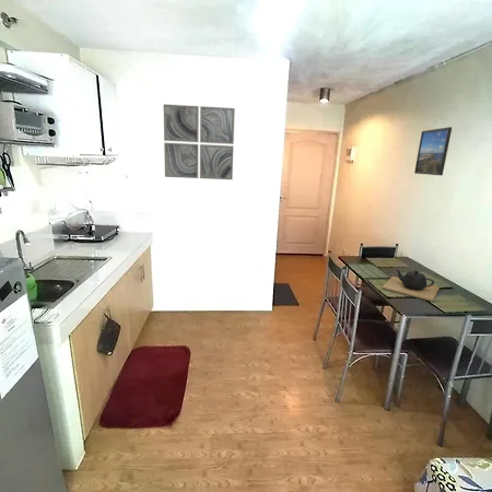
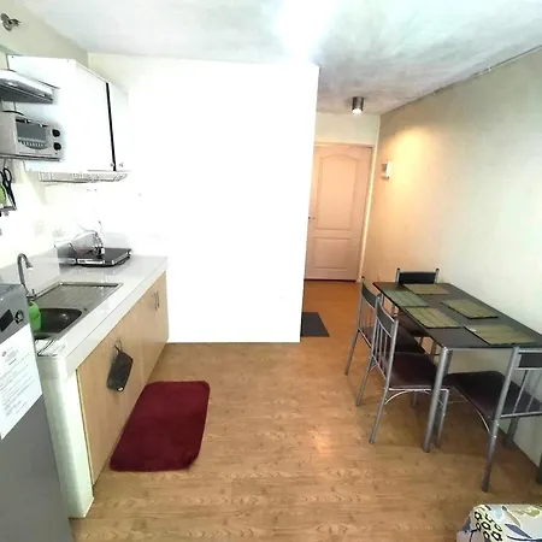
- teapot (412, 279)
- wall art (200, 144)
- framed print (431, 152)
